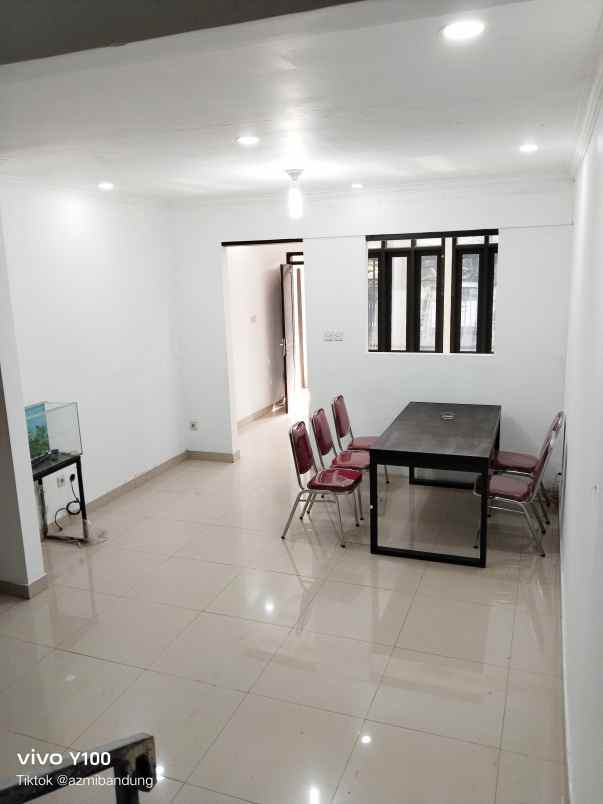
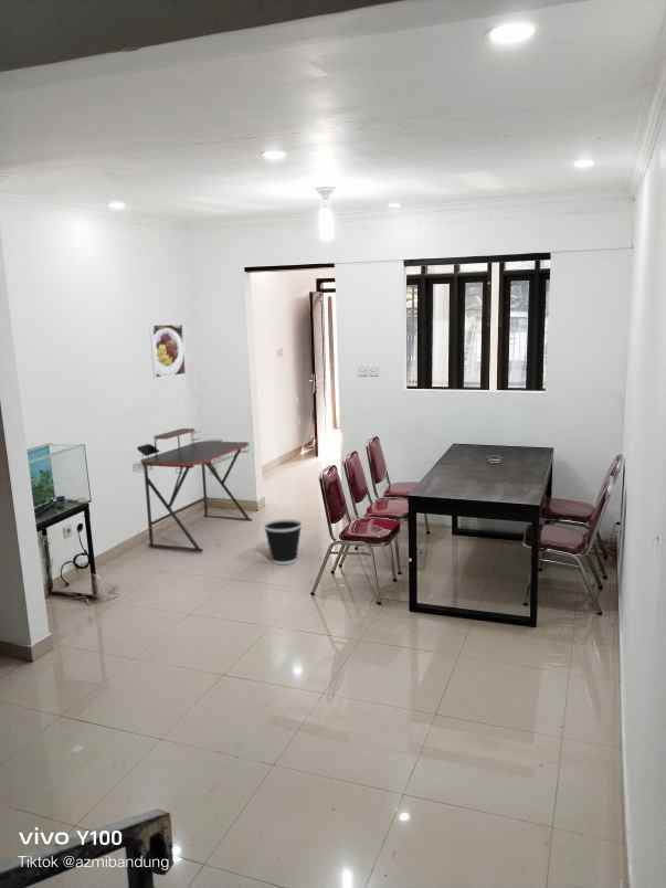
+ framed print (168, 350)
+ wastebasket (283, 542)
+ desk (203, 483)
